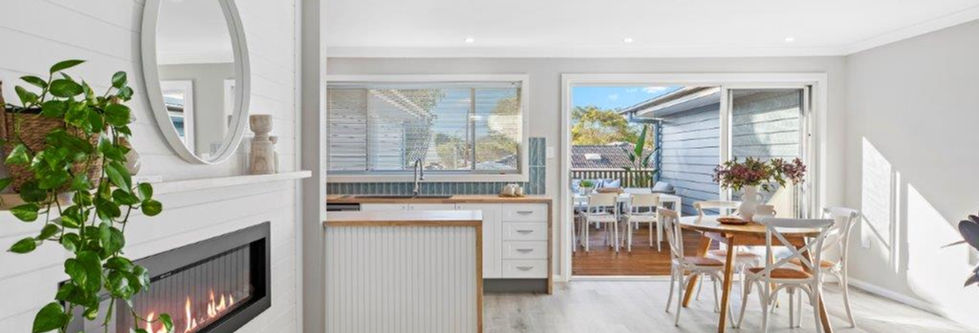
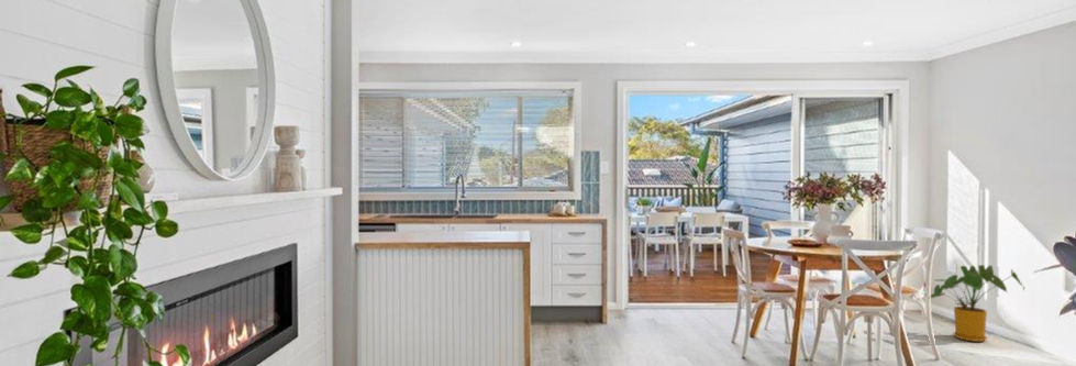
+ house plant (970, 301)
